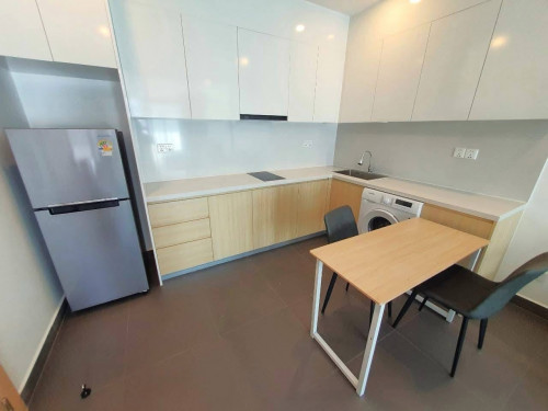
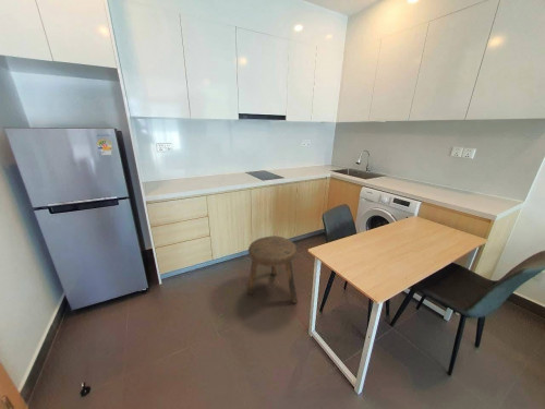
+ stool (274, 269)
